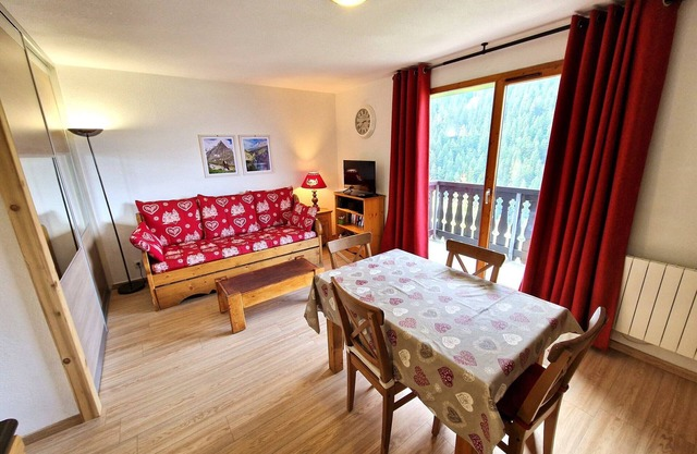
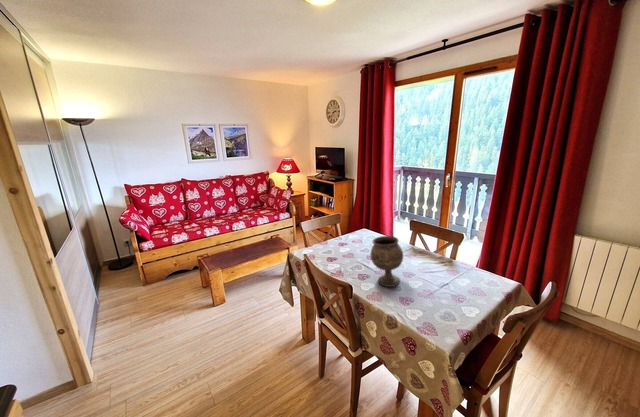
+ goblet (386, 261)
